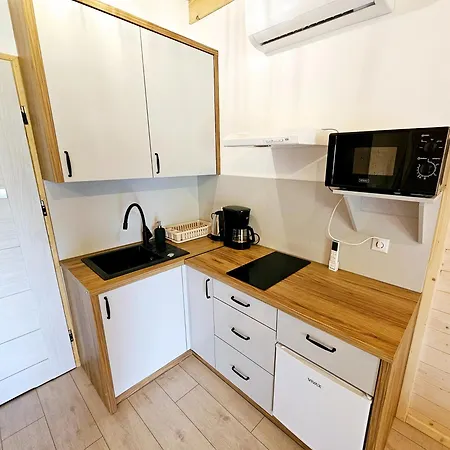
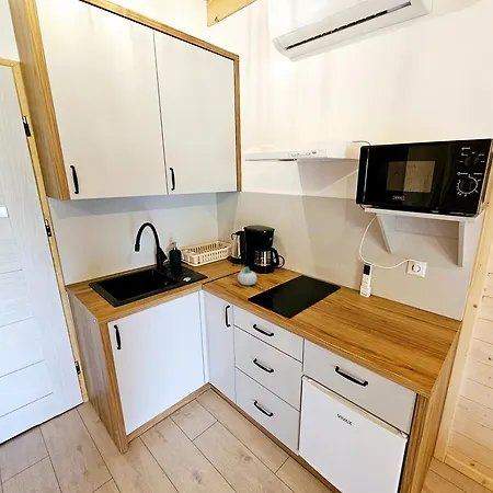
+ succulent planter (246, 275)
